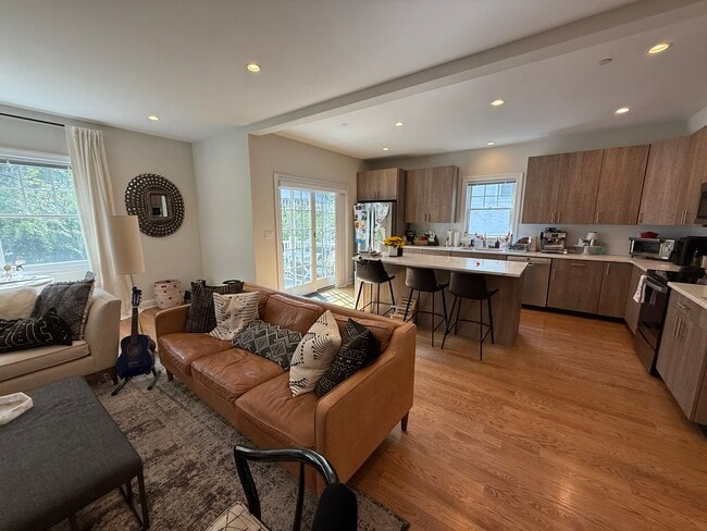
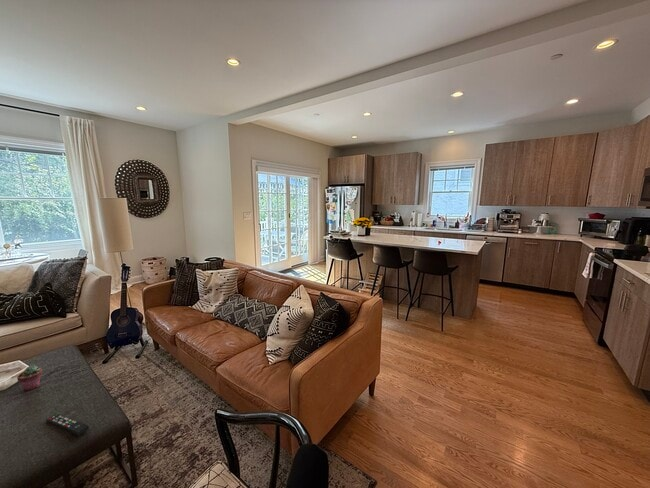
+ remote control (67, 423)
+ potted succulent (30, 376)
